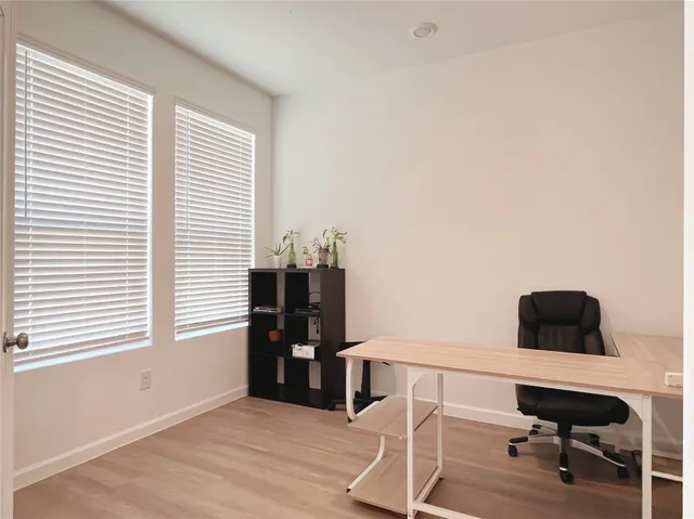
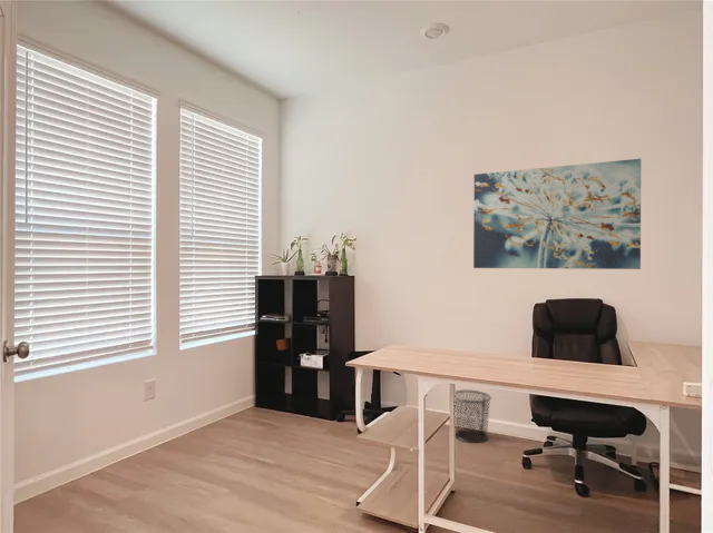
+ waste bin (470, 415)
+ wall art (550, 217)
